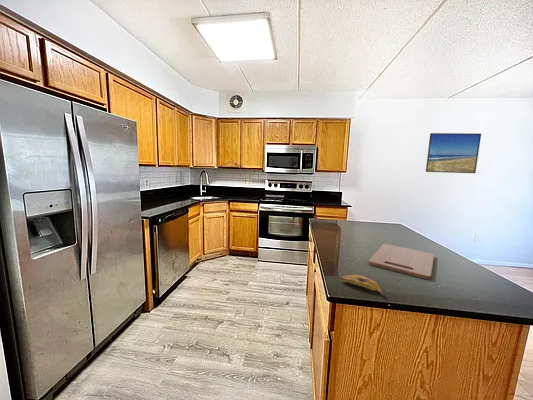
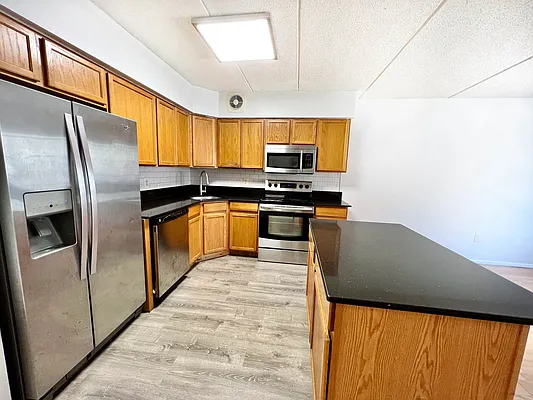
- banana (363, 283)
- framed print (452, 153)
- cutting board (402, 258)
